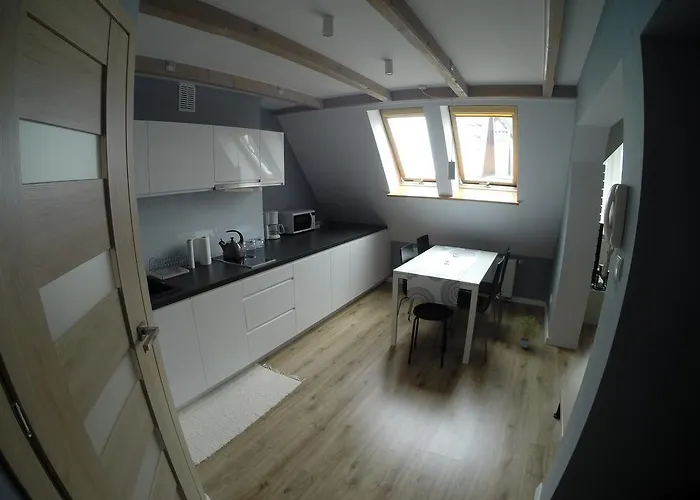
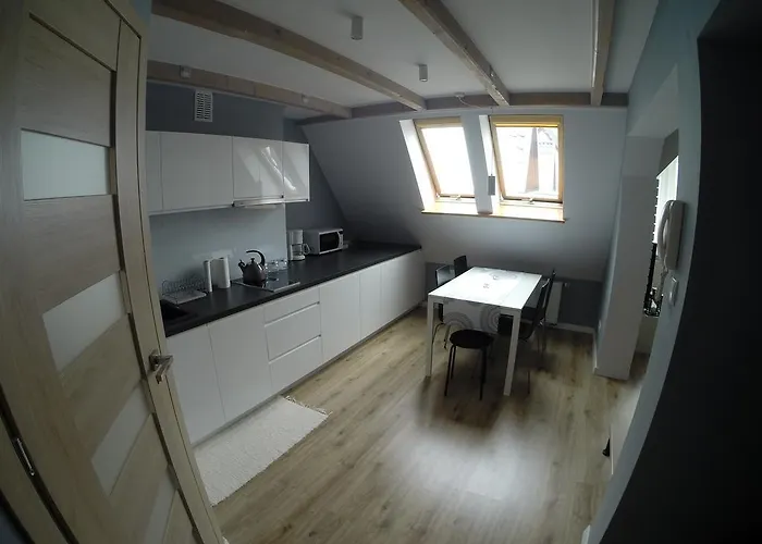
- potted plant (527, 329)
